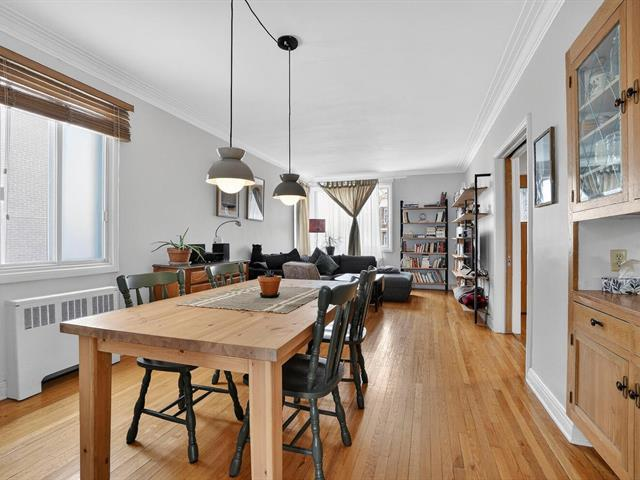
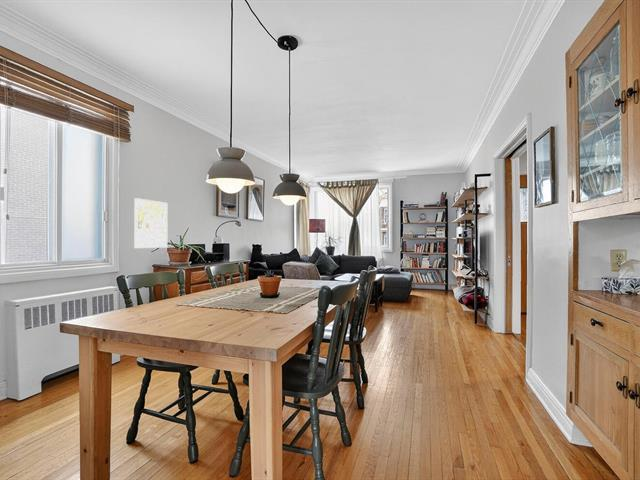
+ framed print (151, 224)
